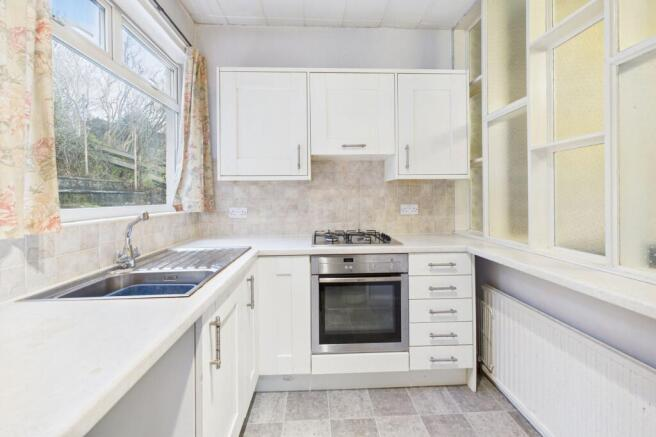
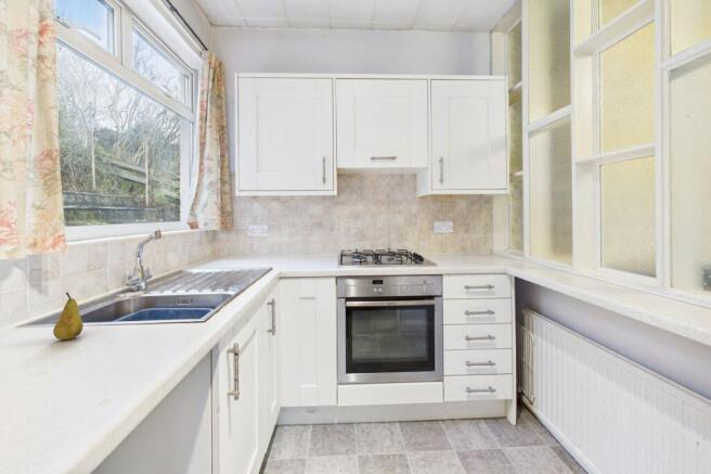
+ fruit (68, 315)
